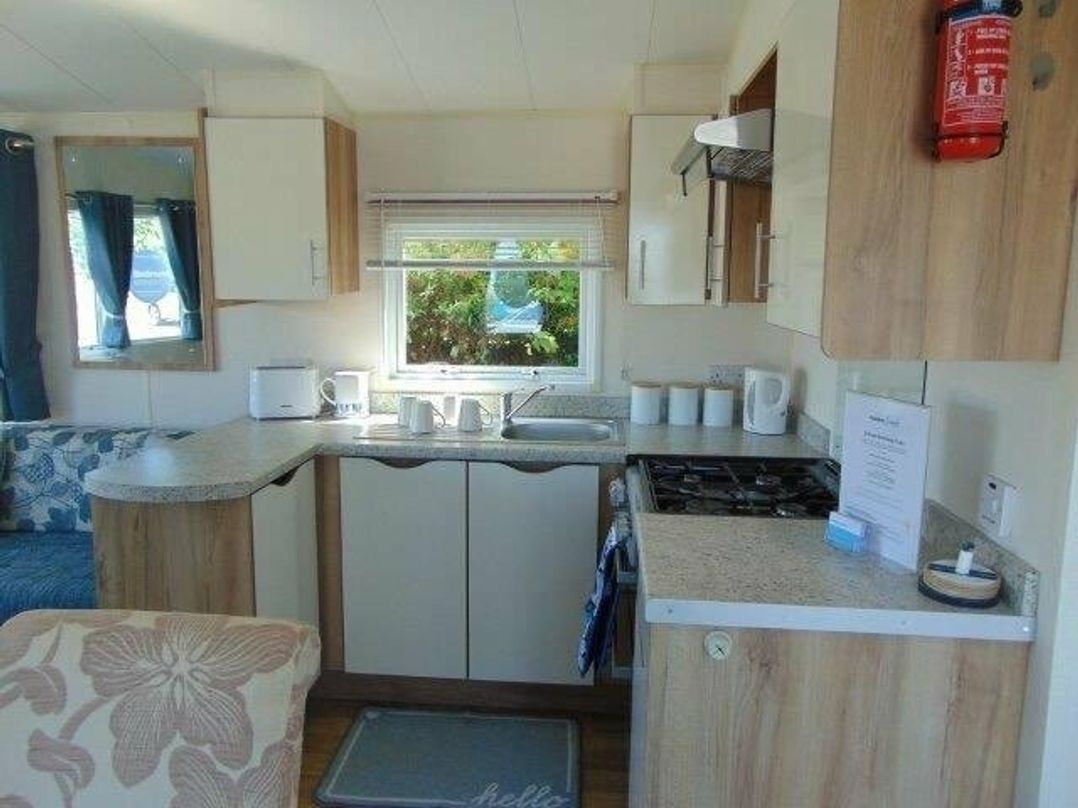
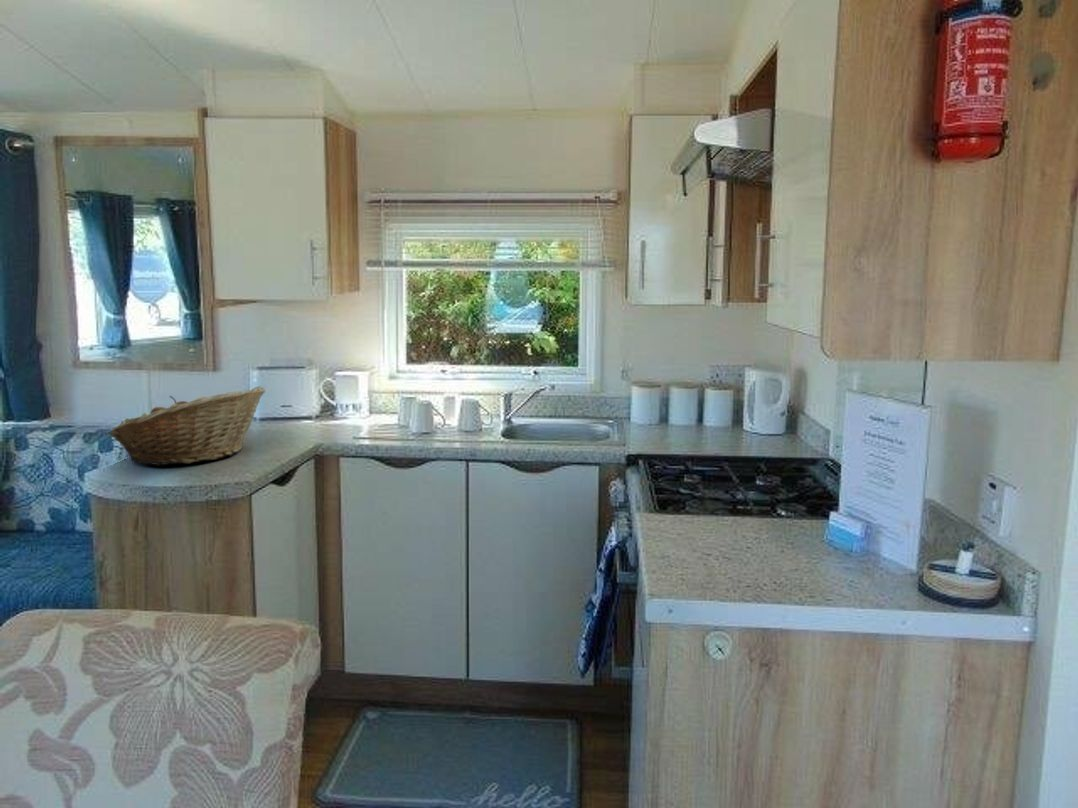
+ fruit basket (193, 421)
